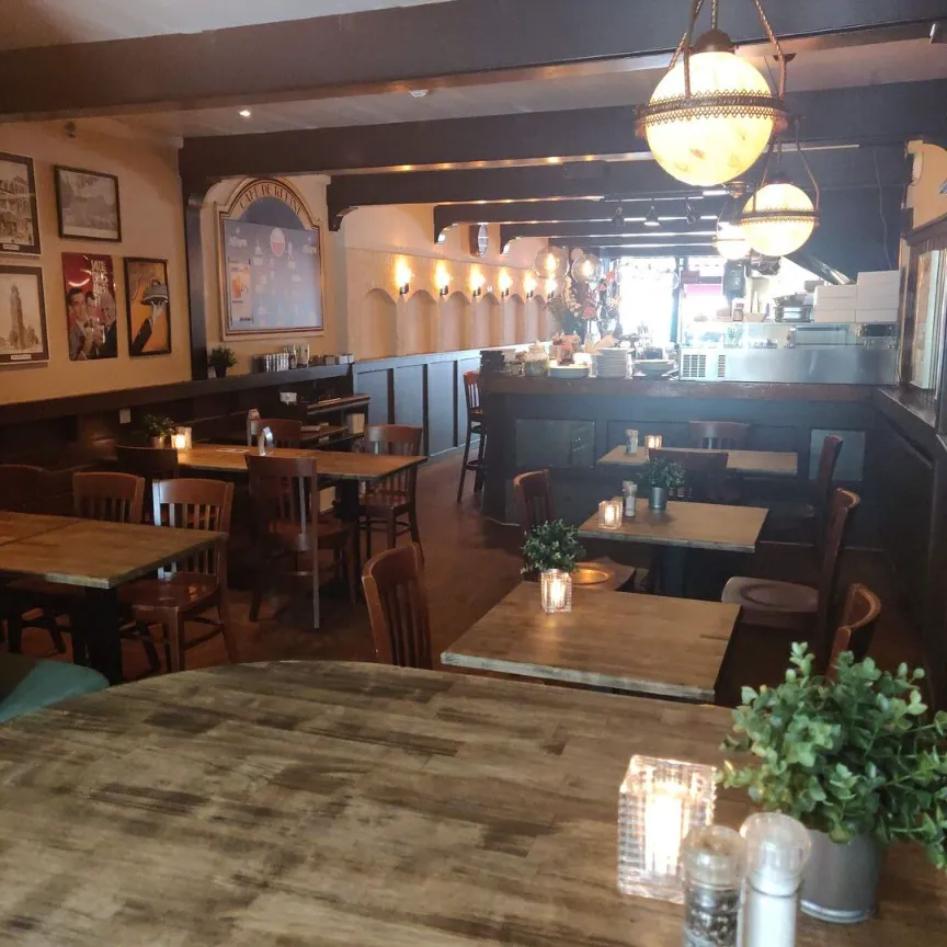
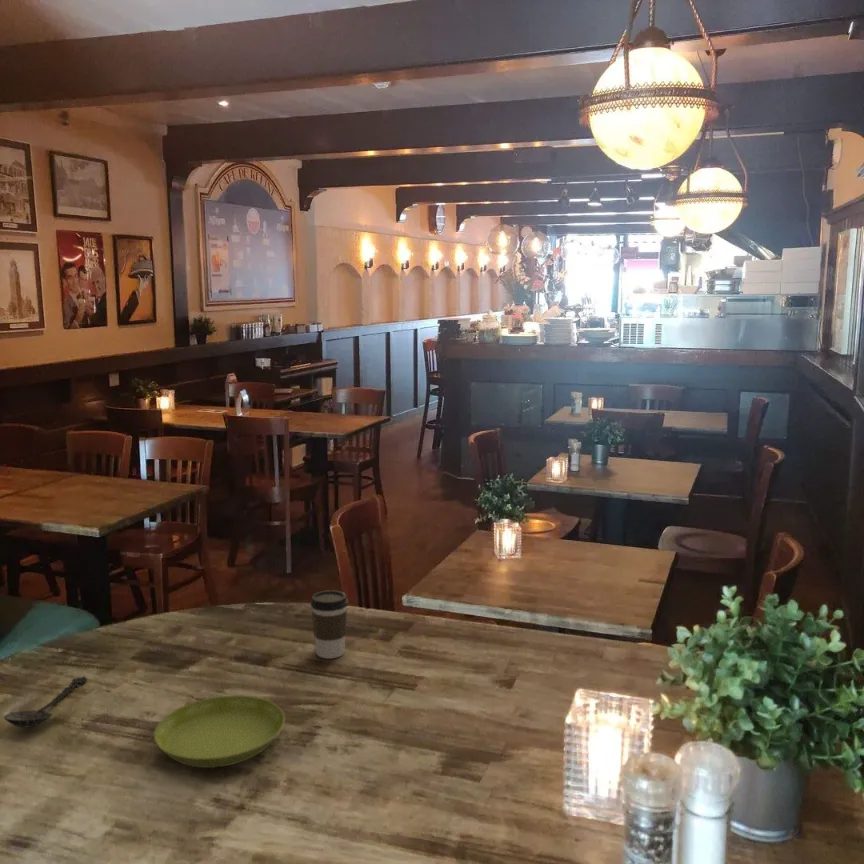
+ spoon (53, 699)
+ saucer (221, 733)
+ coffee cup (329, 624)
